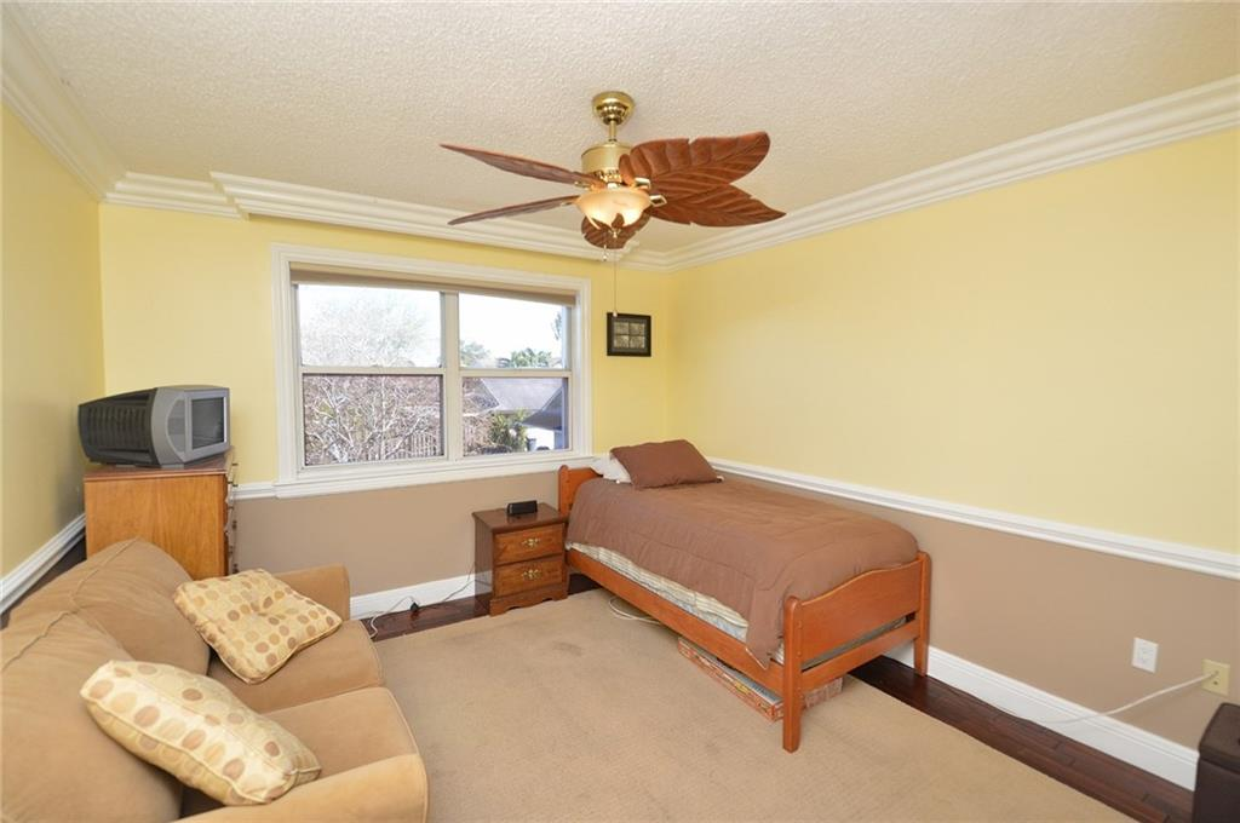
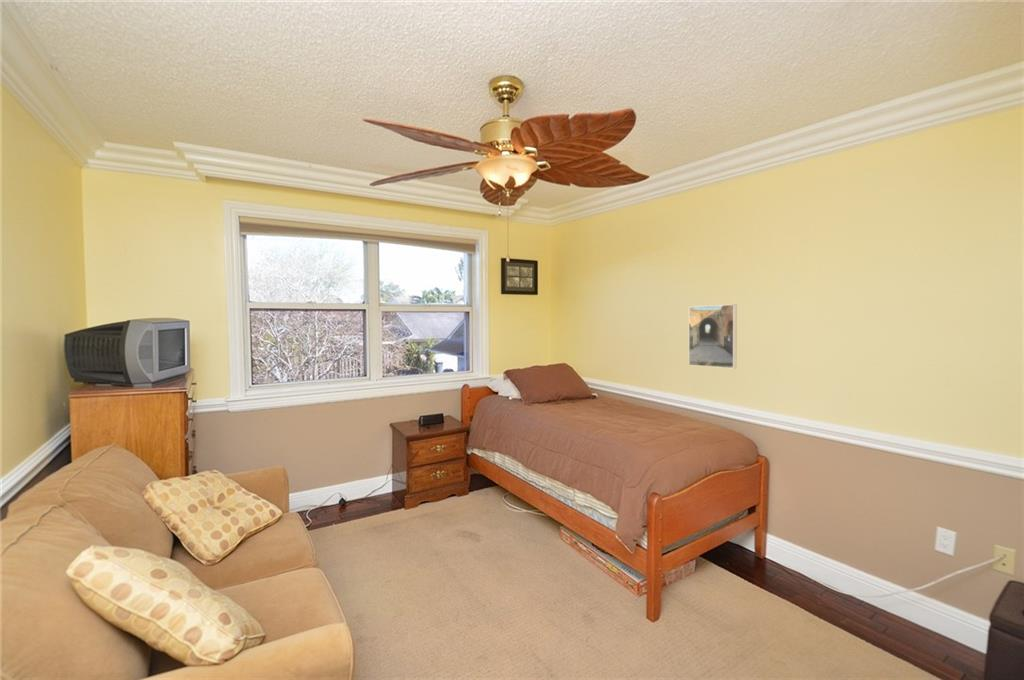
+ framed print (711, 336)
